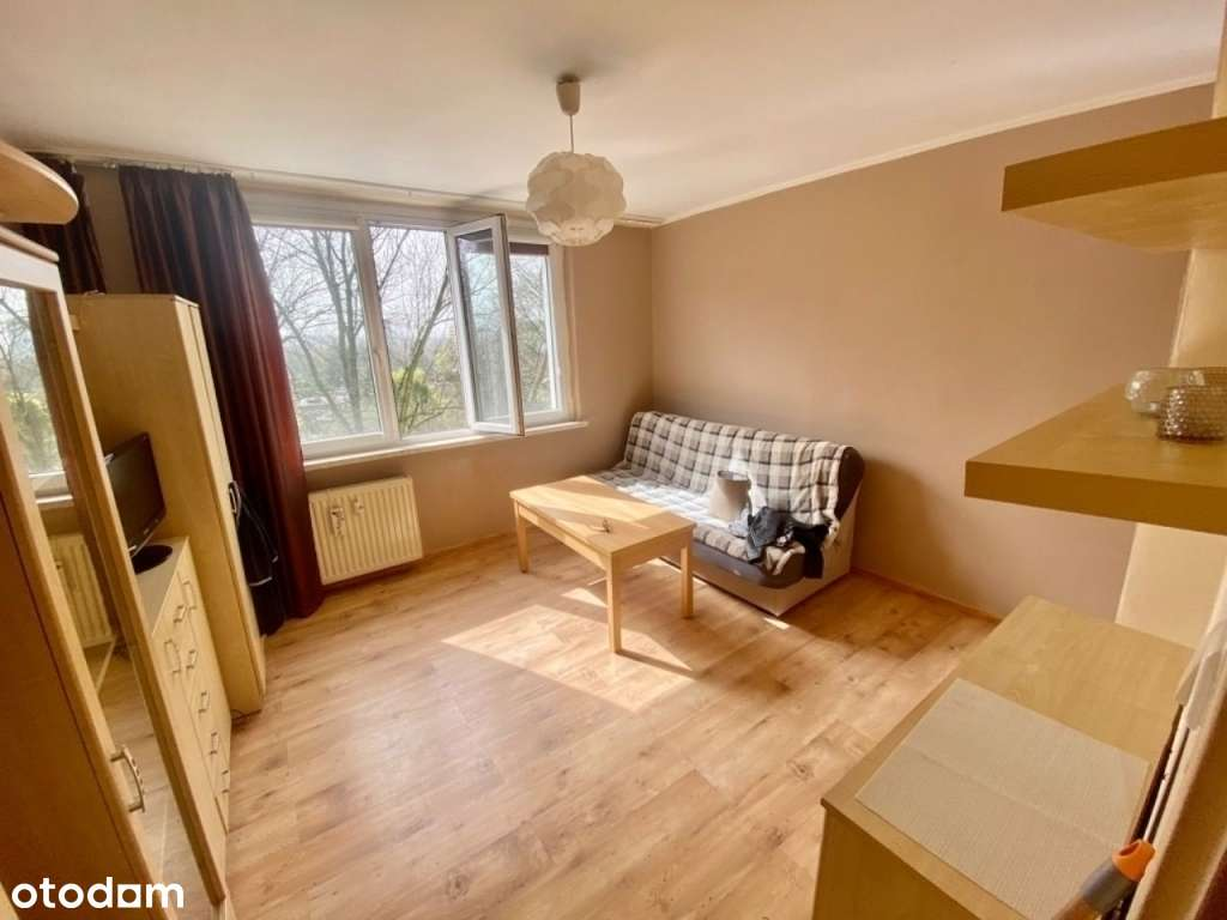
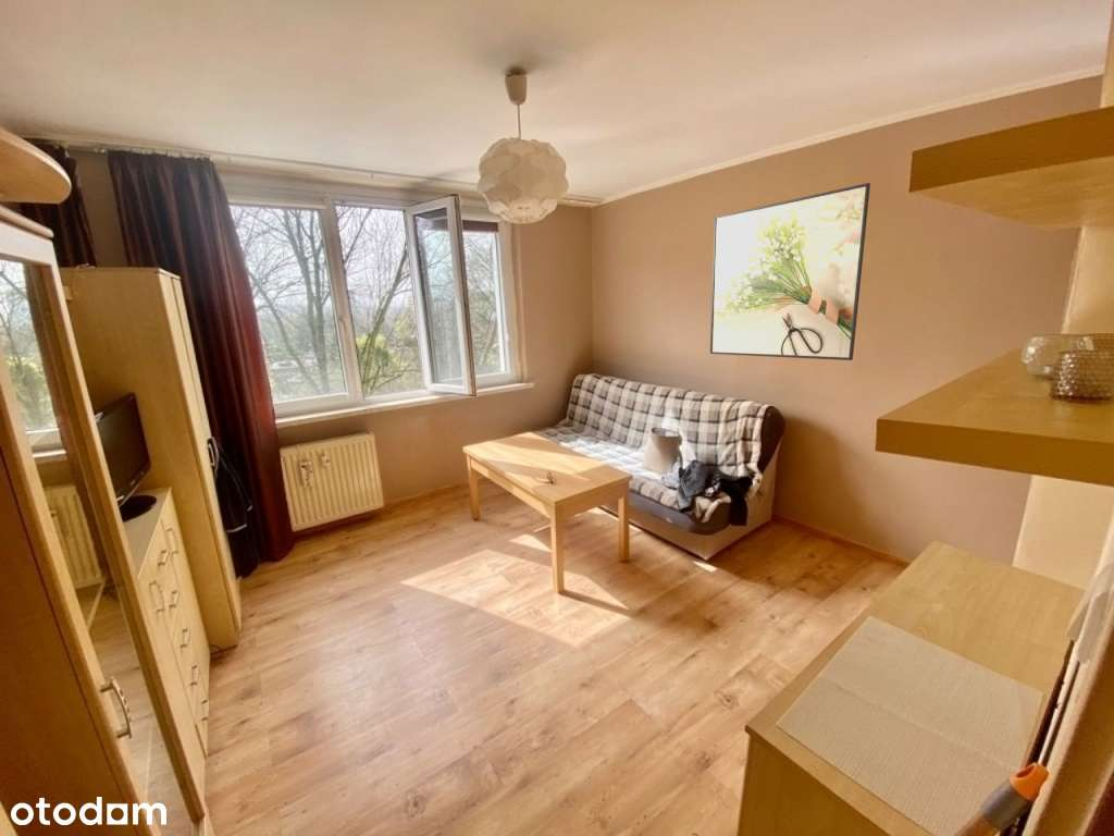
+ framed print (777, 282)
